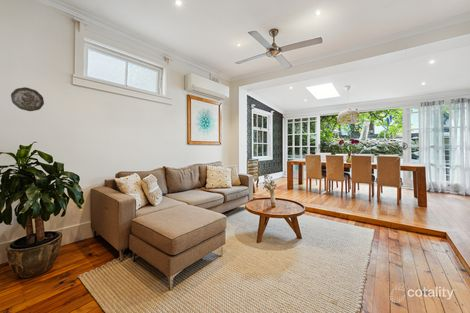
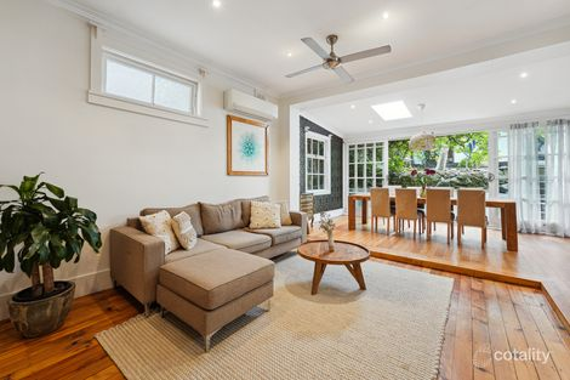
- decorative plate (28, 99)
